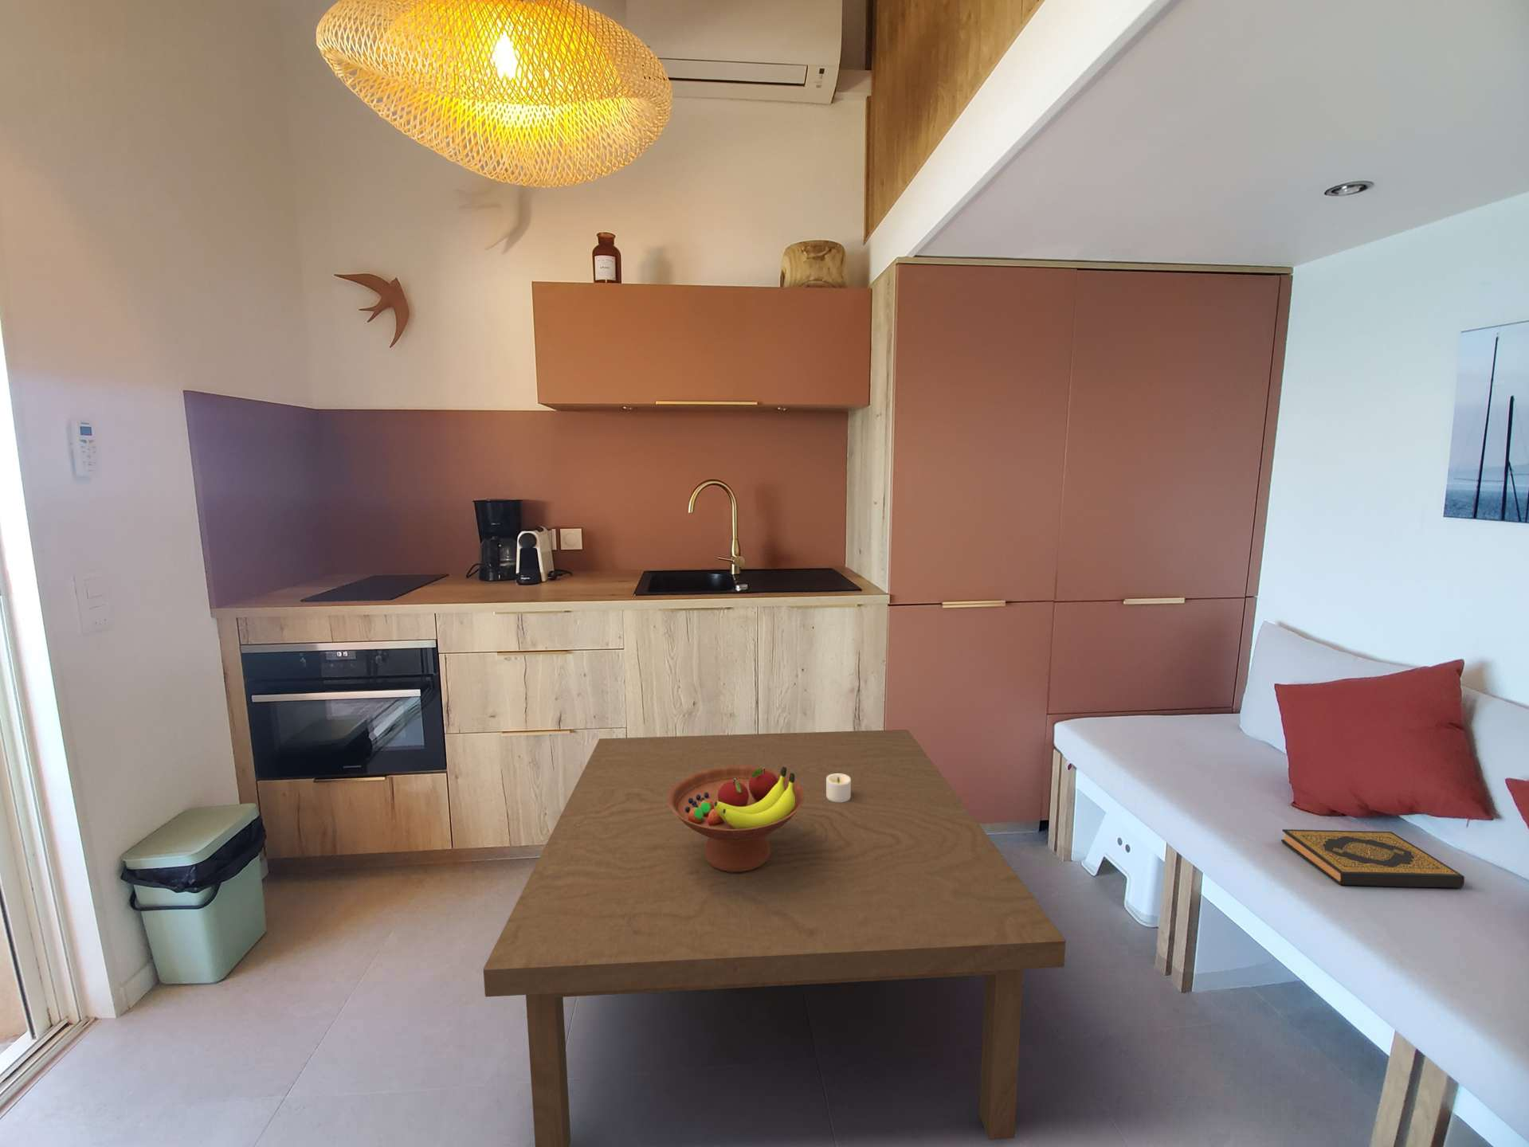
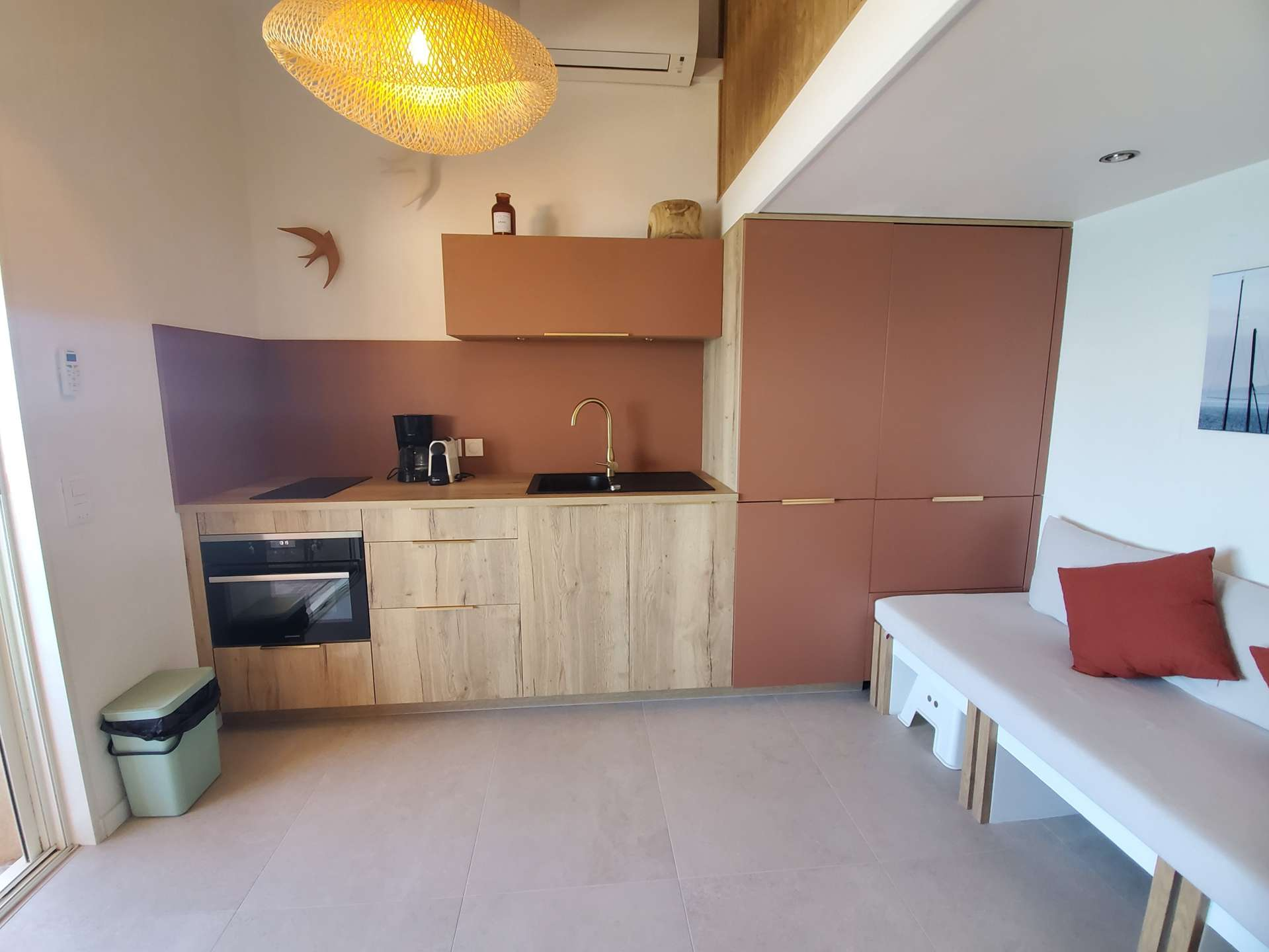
- hardback book (1366, 857)
- candle (836, 783)
- fruit bowl (736, 812)
- coffee table (765, 894)
